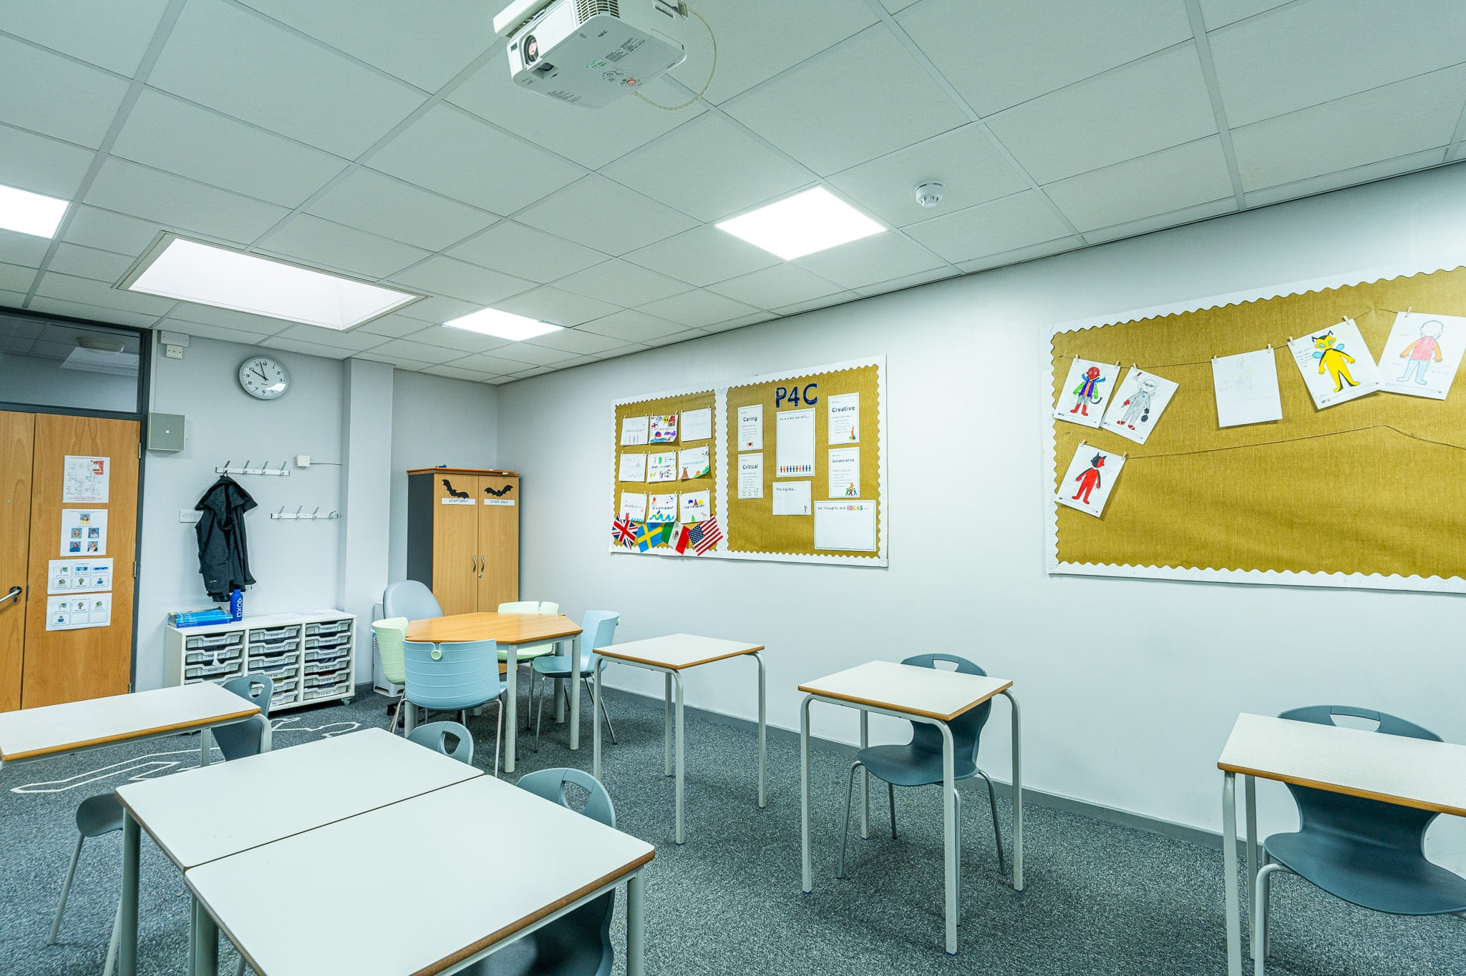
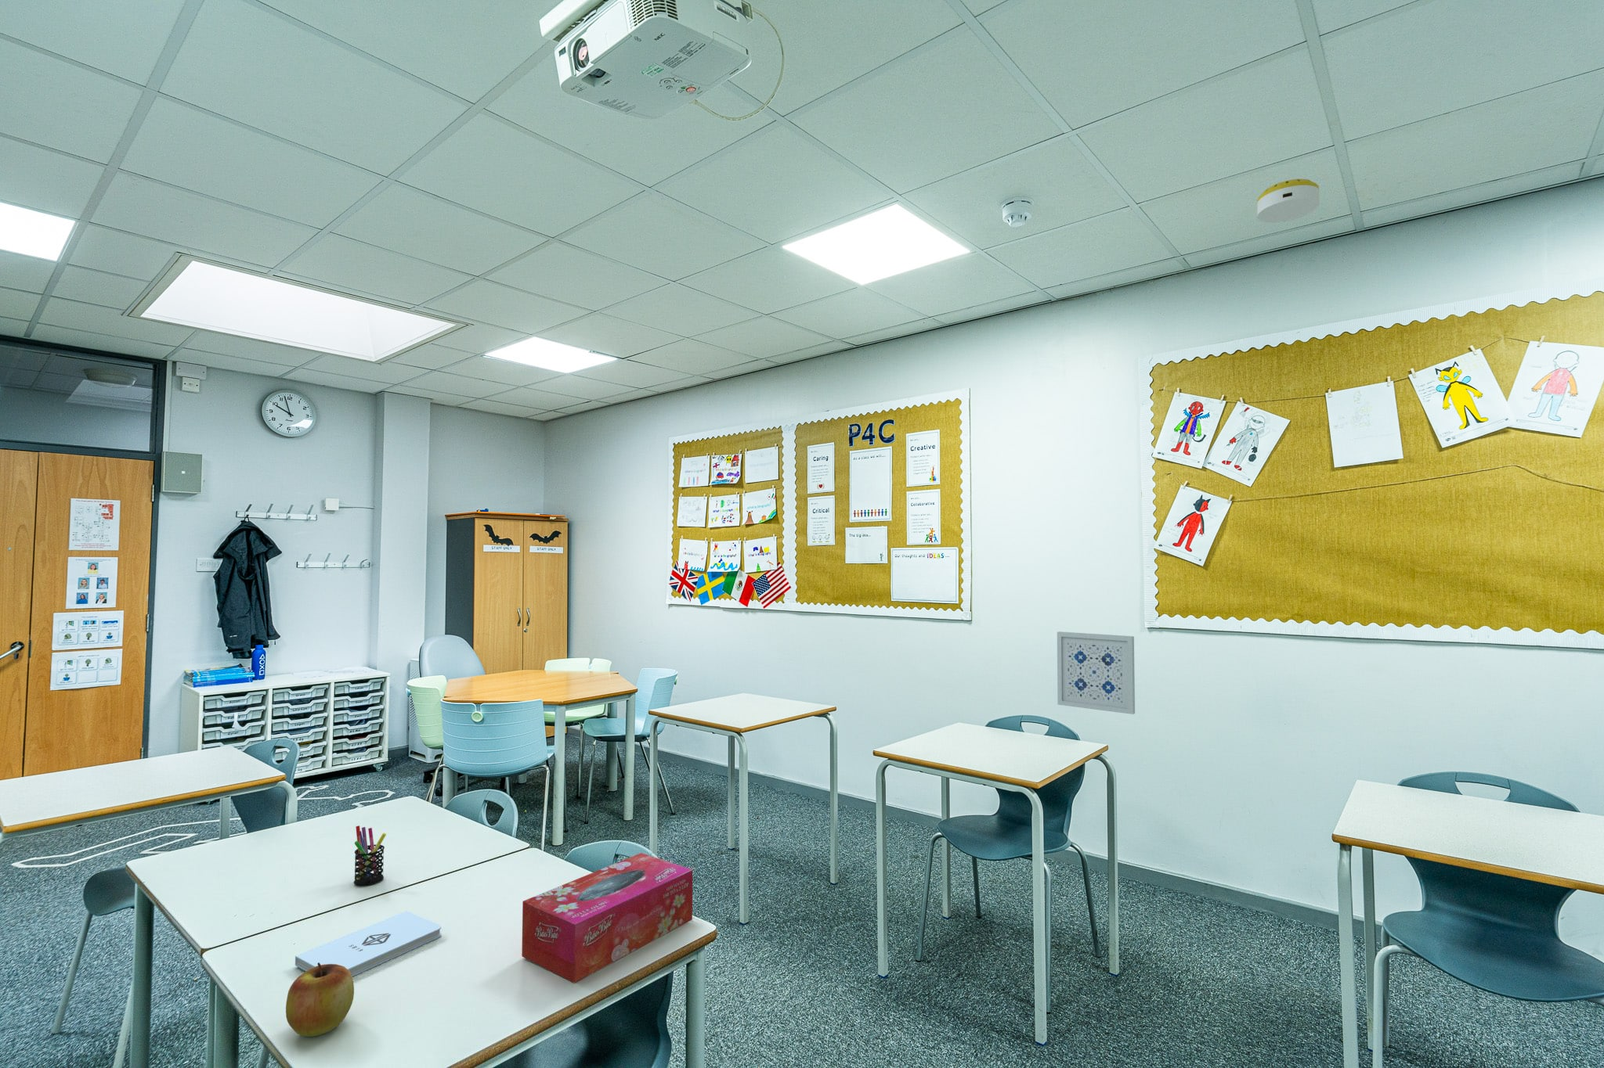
+ pen holder (366, 855)
+ tissue box (611, 911)
+ smoke detector (1287, 199)
+ apple (321, 994)
+ notepad (372, 945)
+ wall art (1094, 671)
